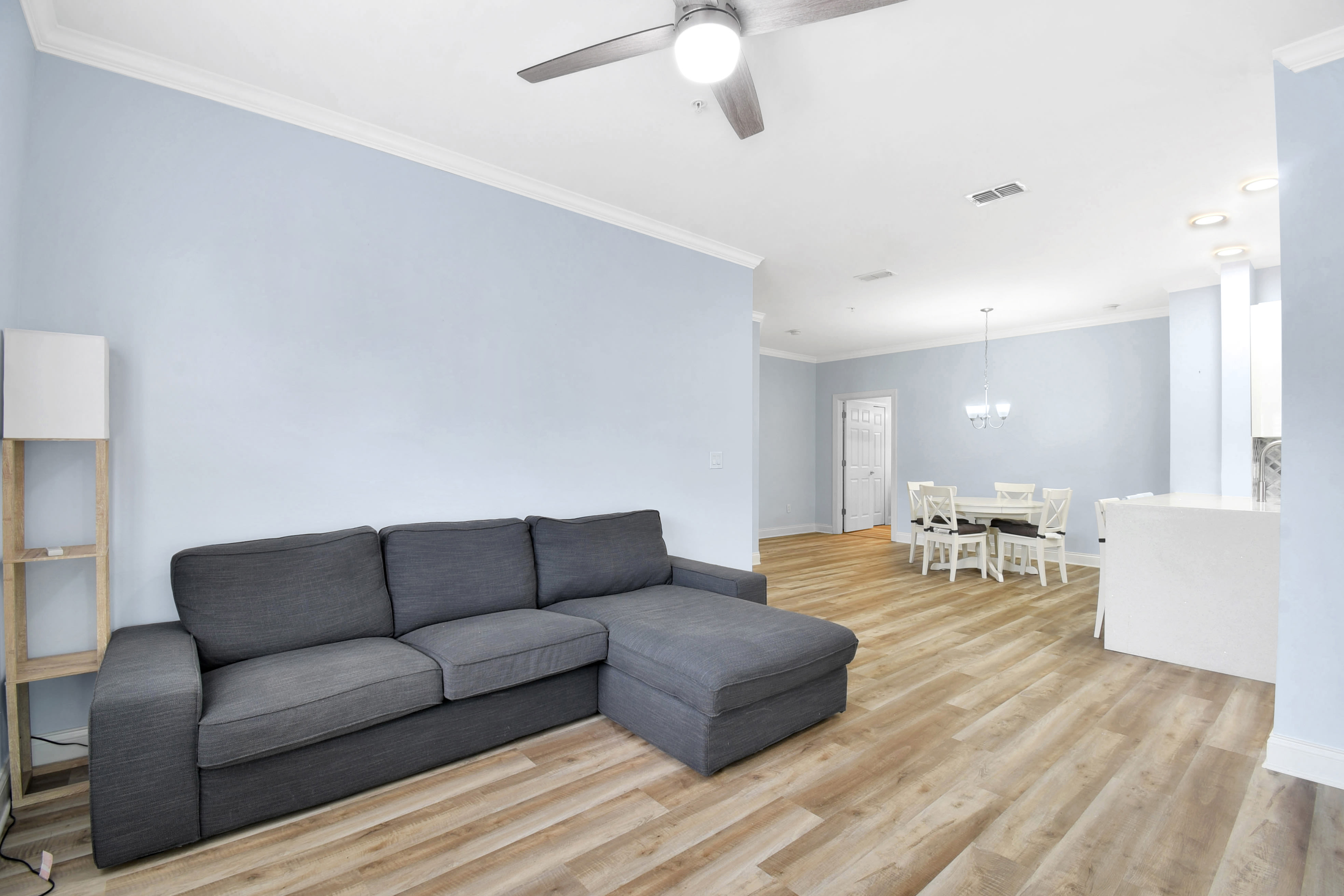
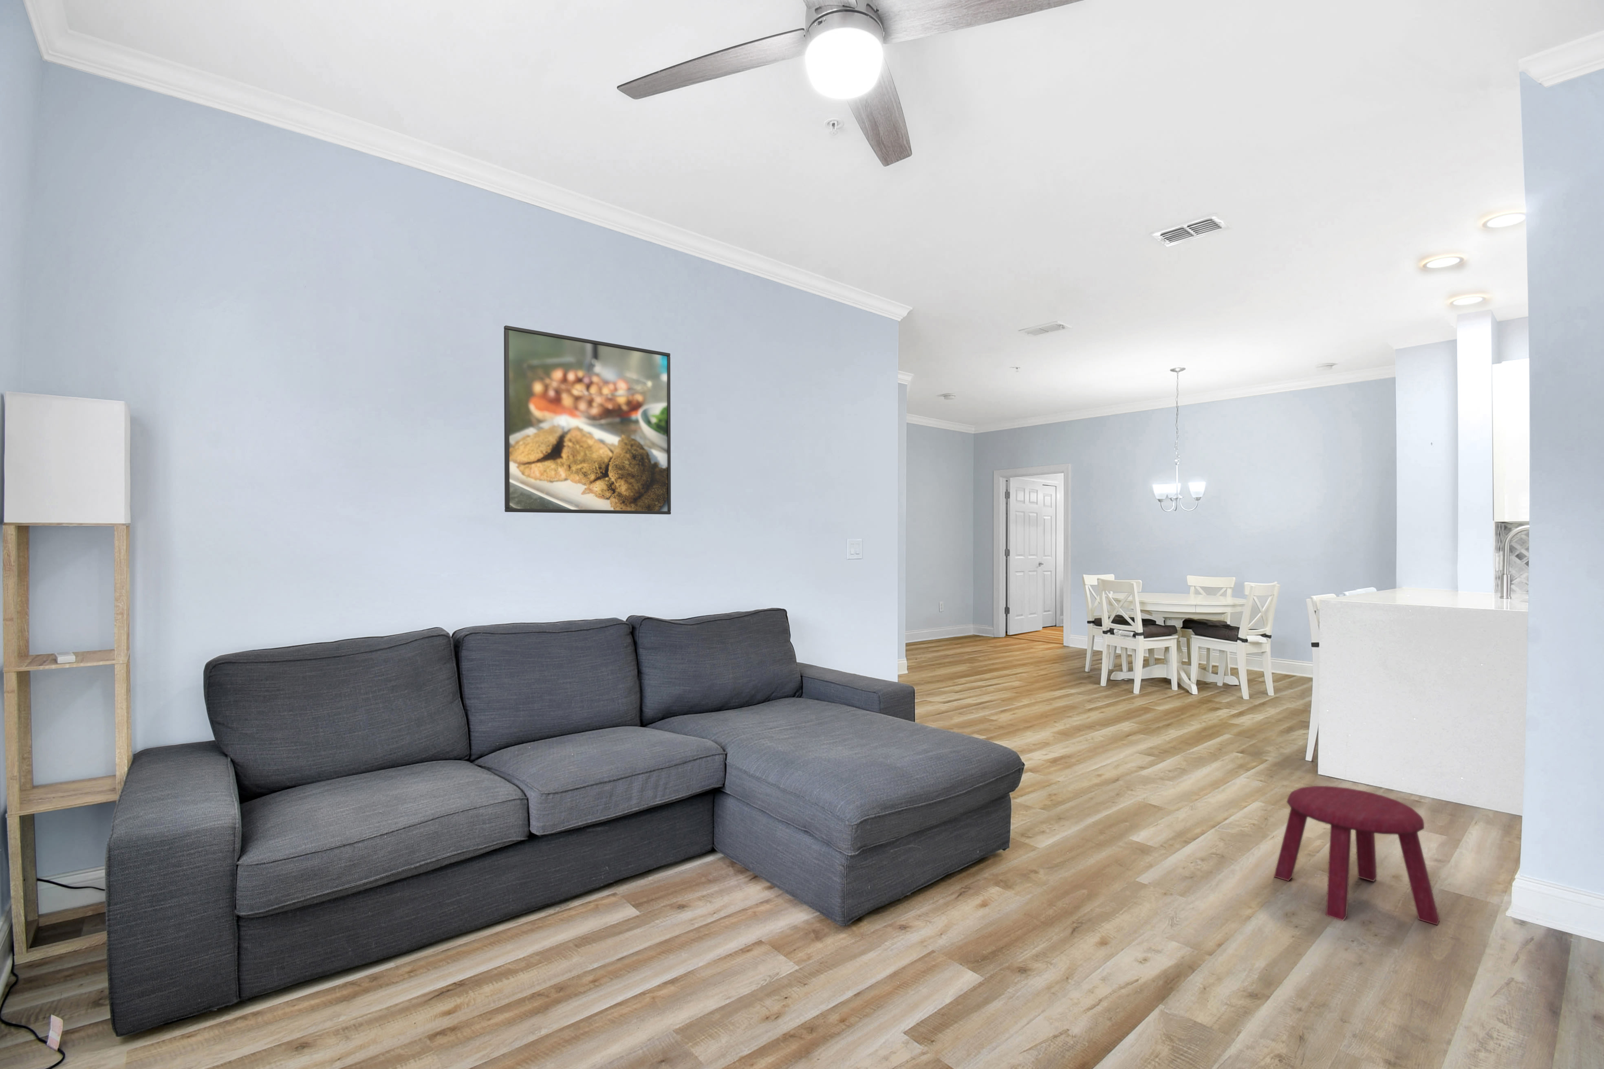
+ stool (1350, 848)
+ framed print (593, 427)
